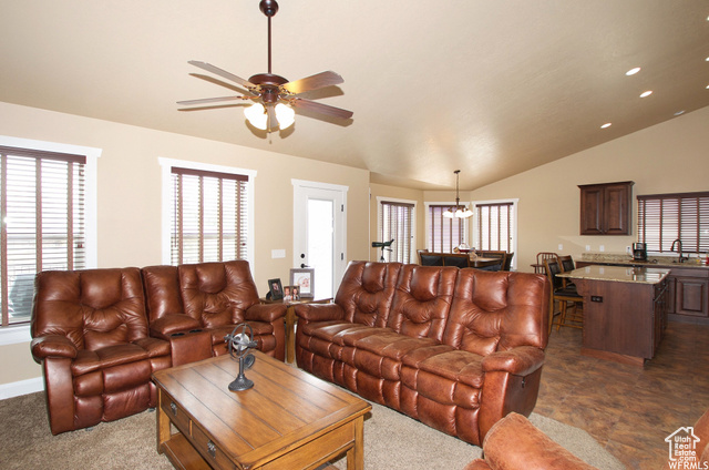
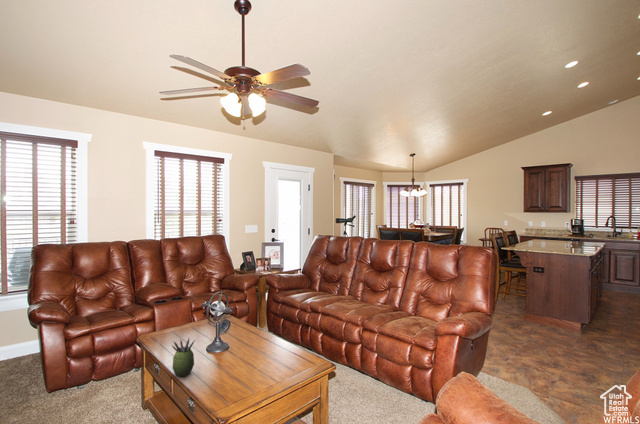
+ succulent plant (183, 357)
